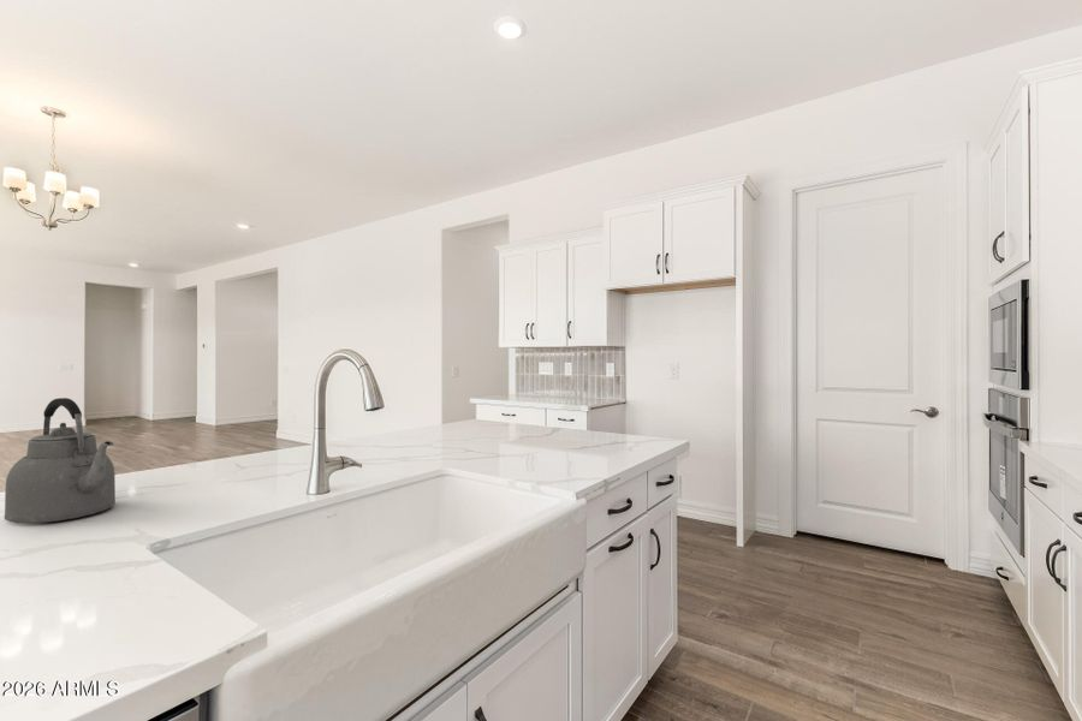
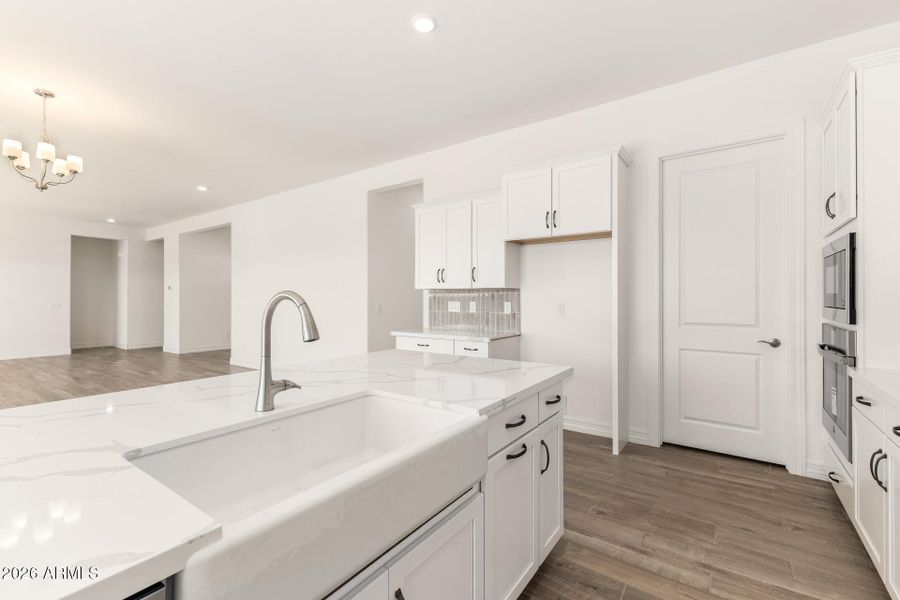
- kettle (73, 457)
